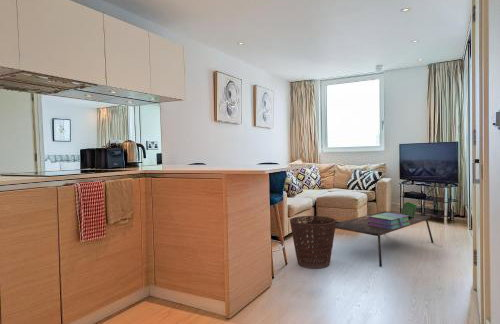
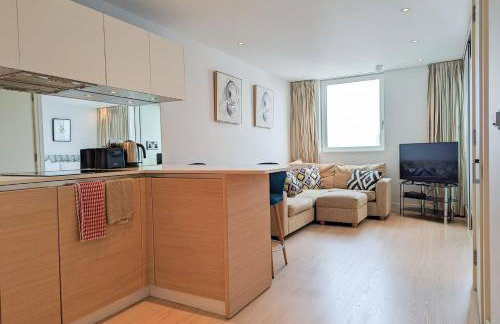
- decorative box (408, 210)
- coffee table (382, 233)
- basket (312, 241)
- stack of books (388, 220)
